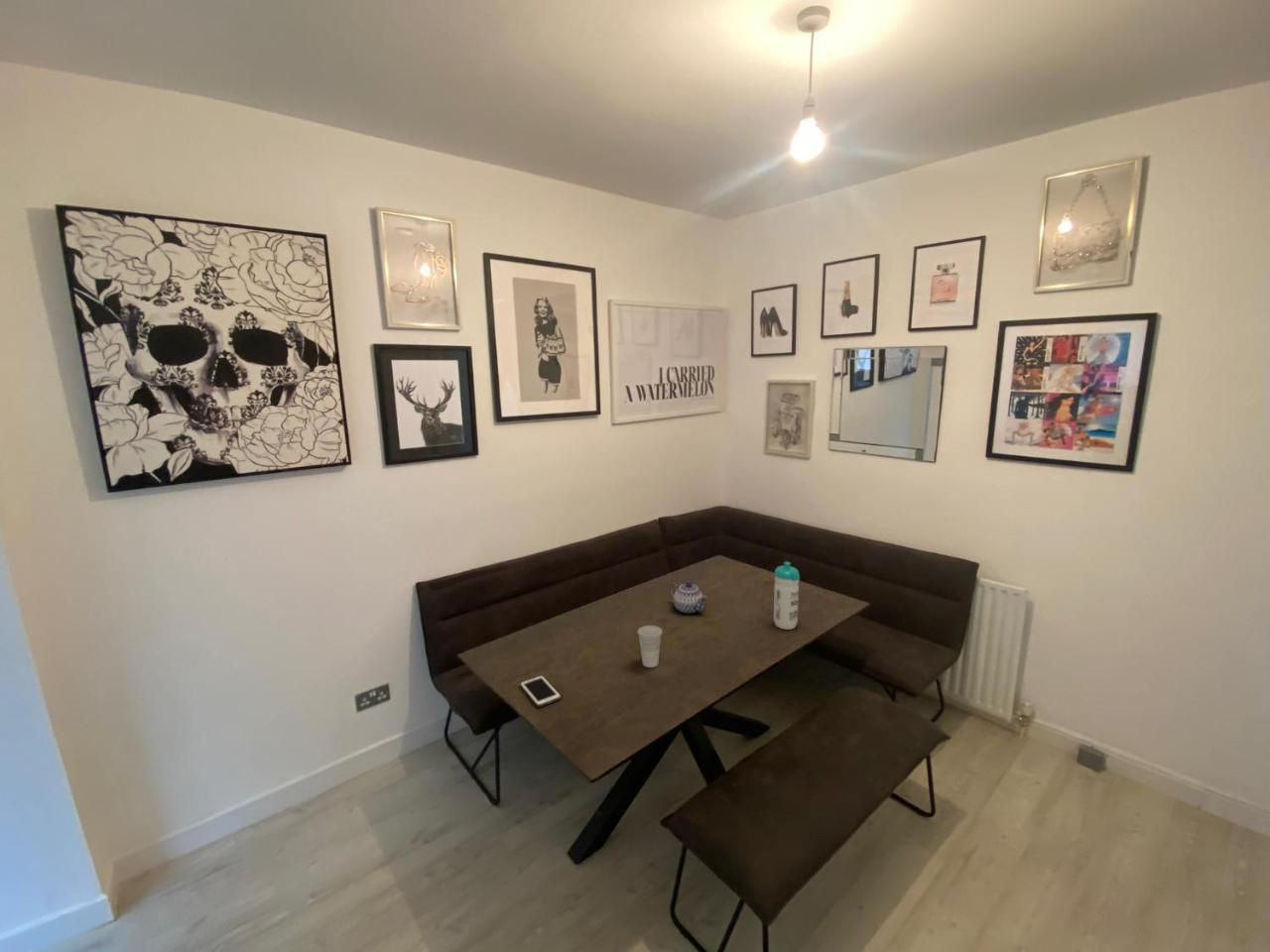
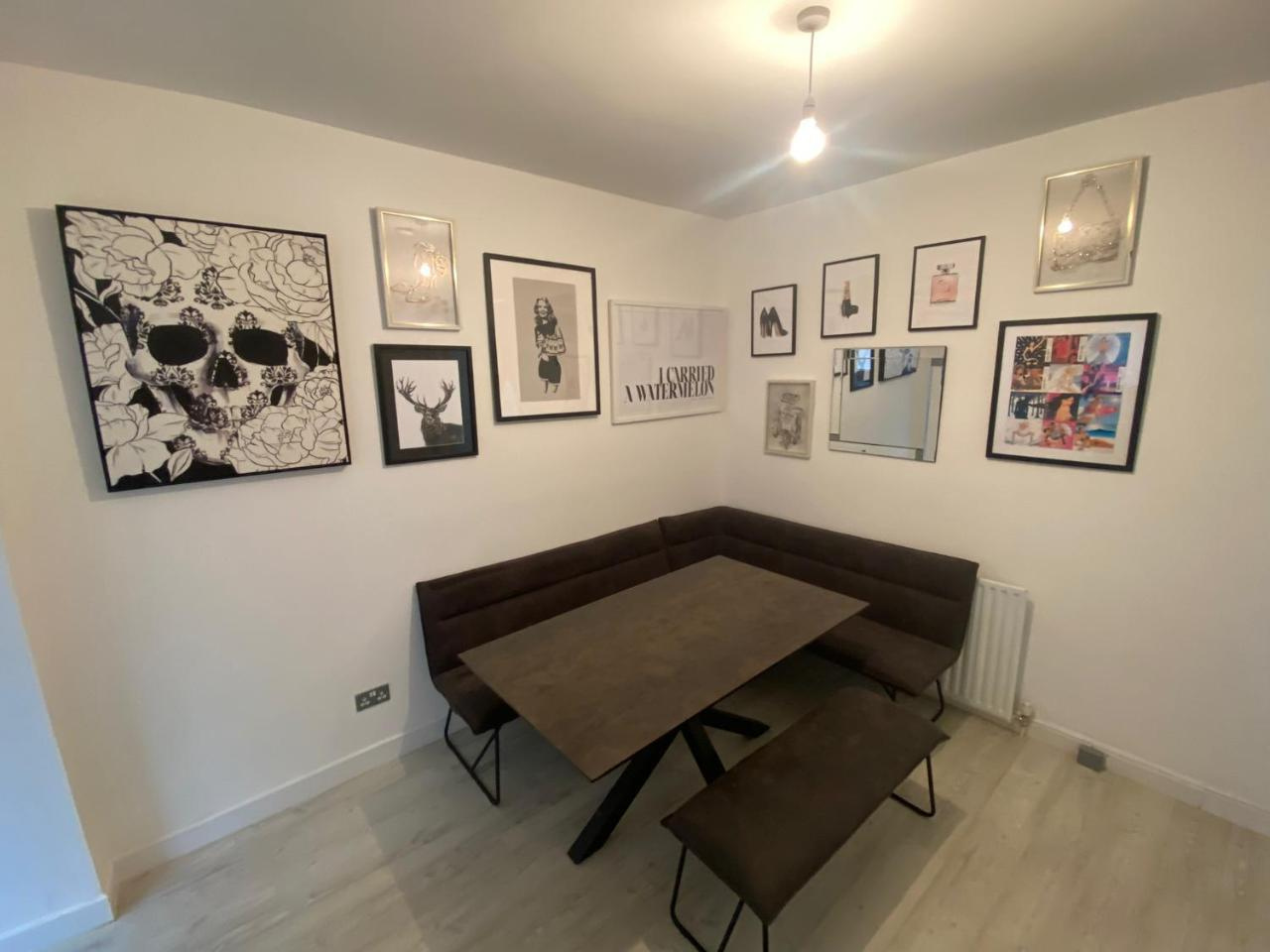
- cell phone (540, 690)
- teapot (688, 595)
- water bottle (786, 594)
- cup (650, 647)
